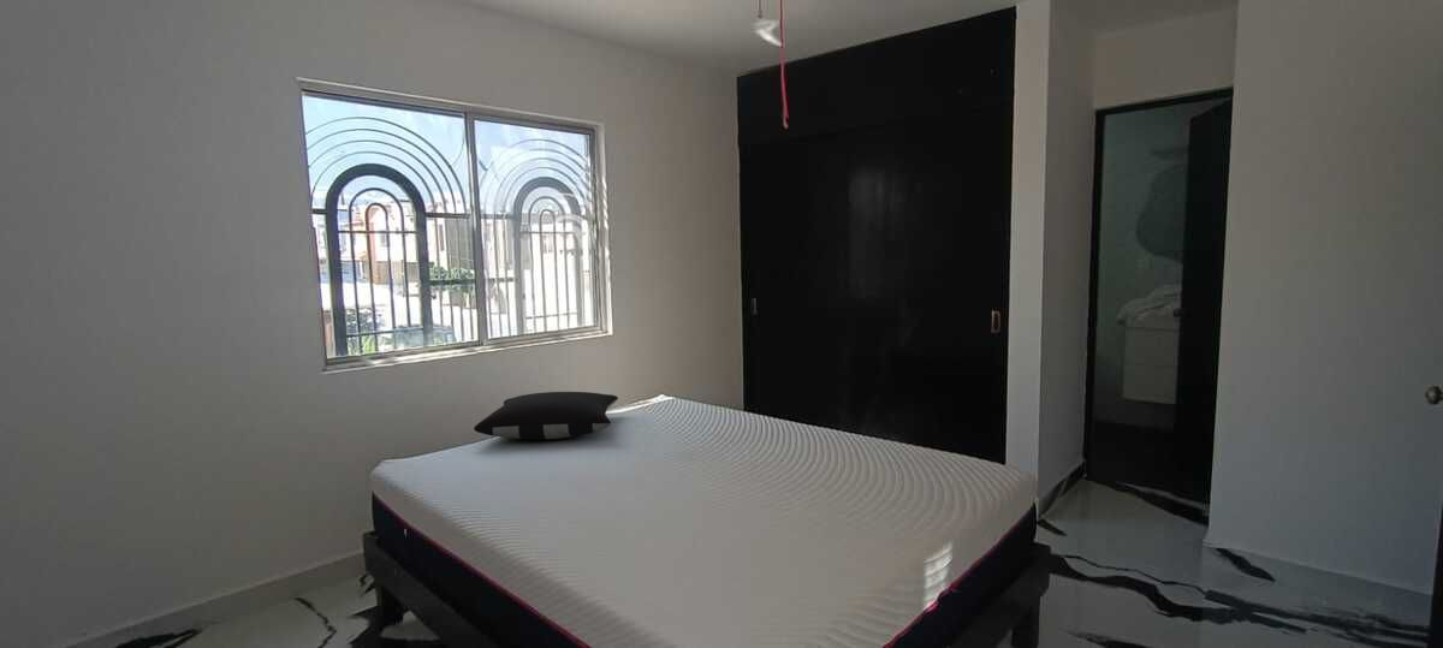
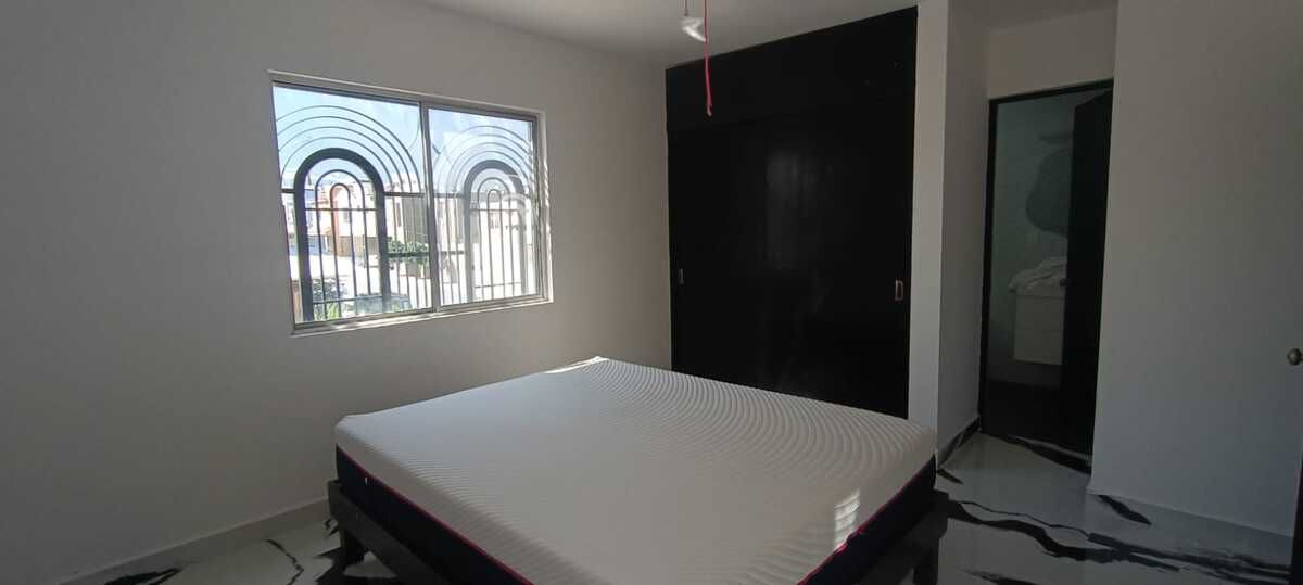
- pillow (552, 411)
